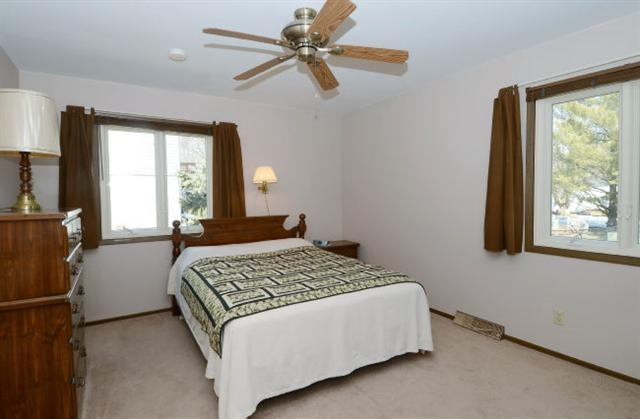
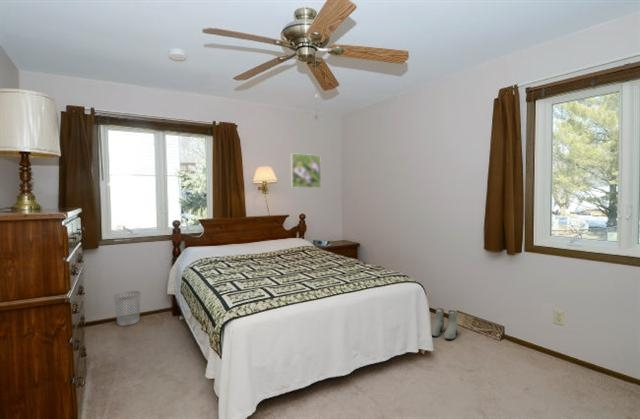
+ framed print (306, 171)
+ wastebasket (128, 308)
+ boots (443, 322)
